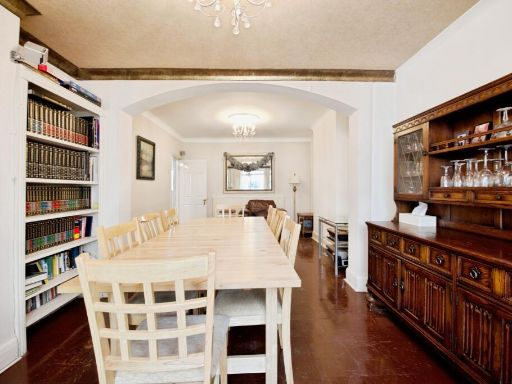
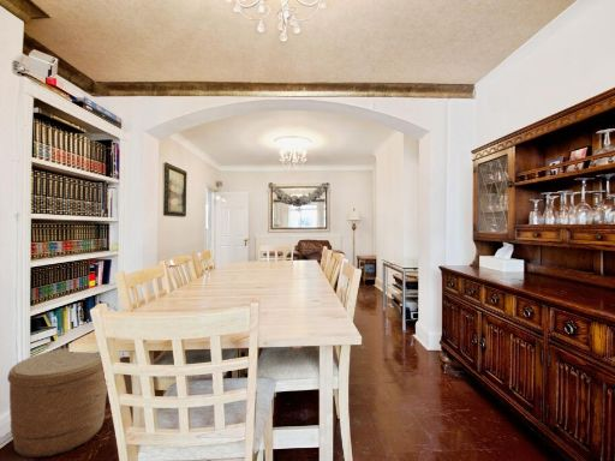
+ woven basket (61, 396)
